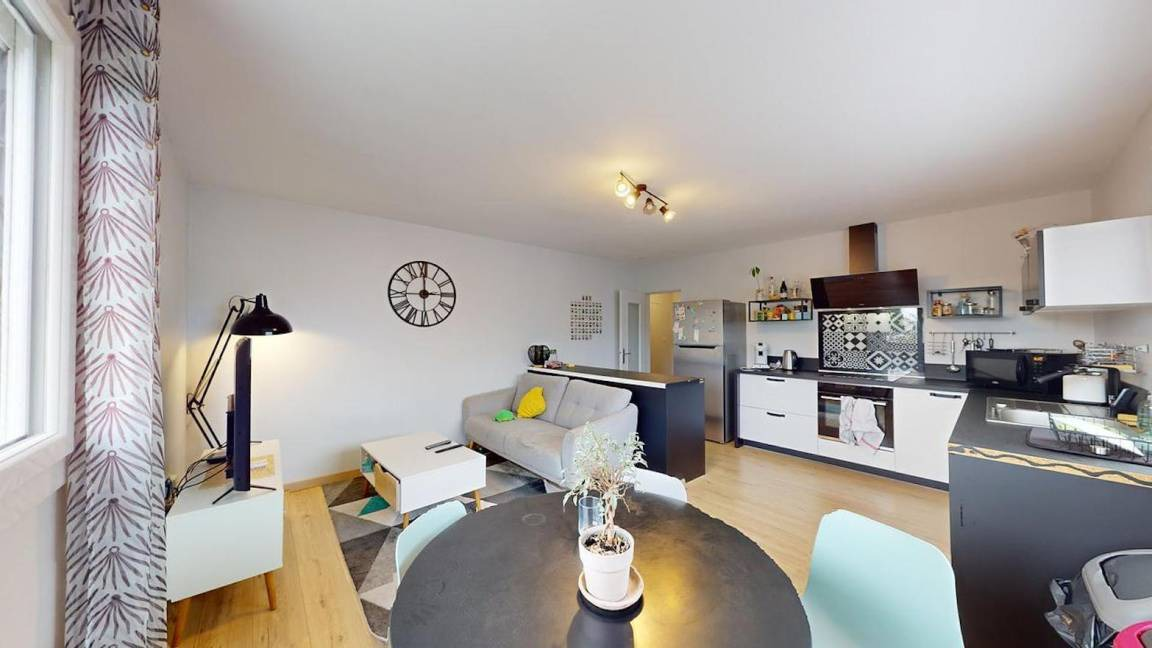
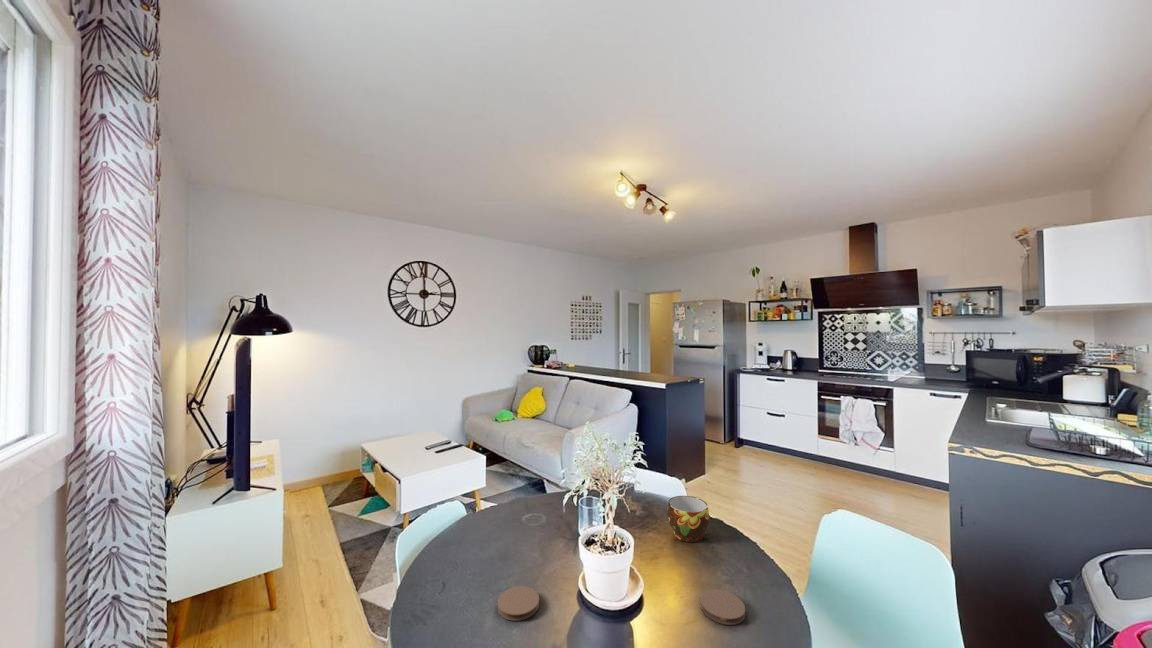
+ coaster (518, 602)
+ coaster (722, 606)
+ cup (686, 518)
